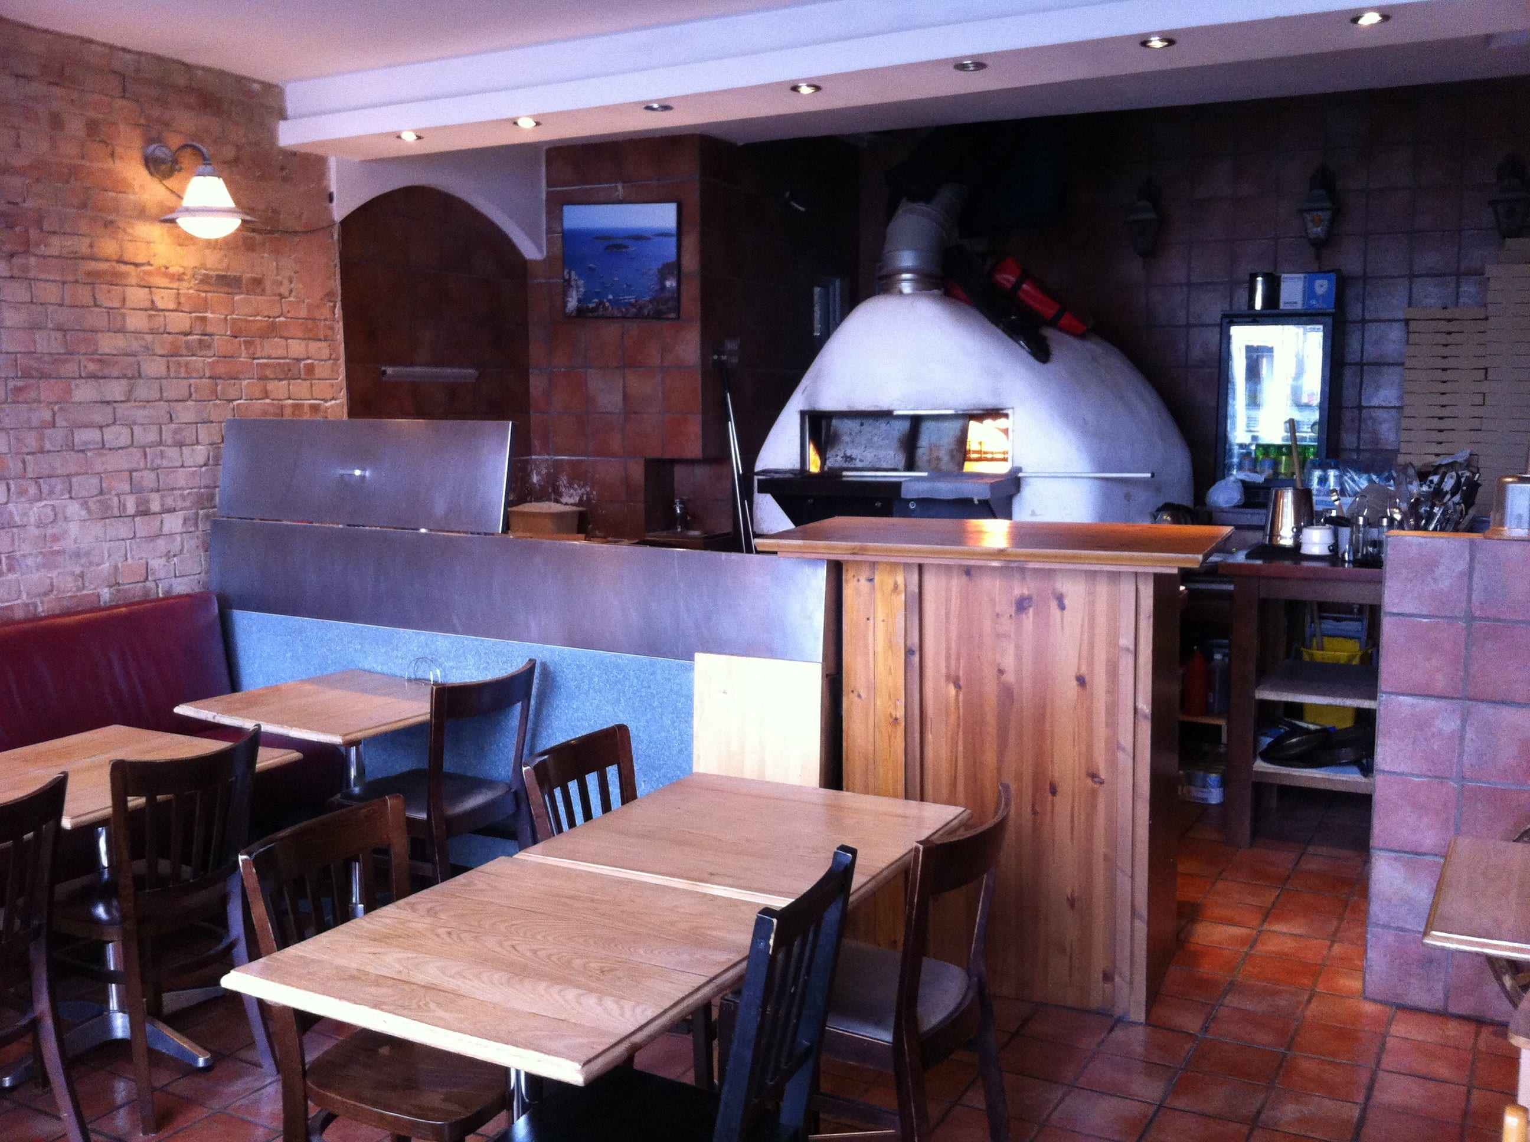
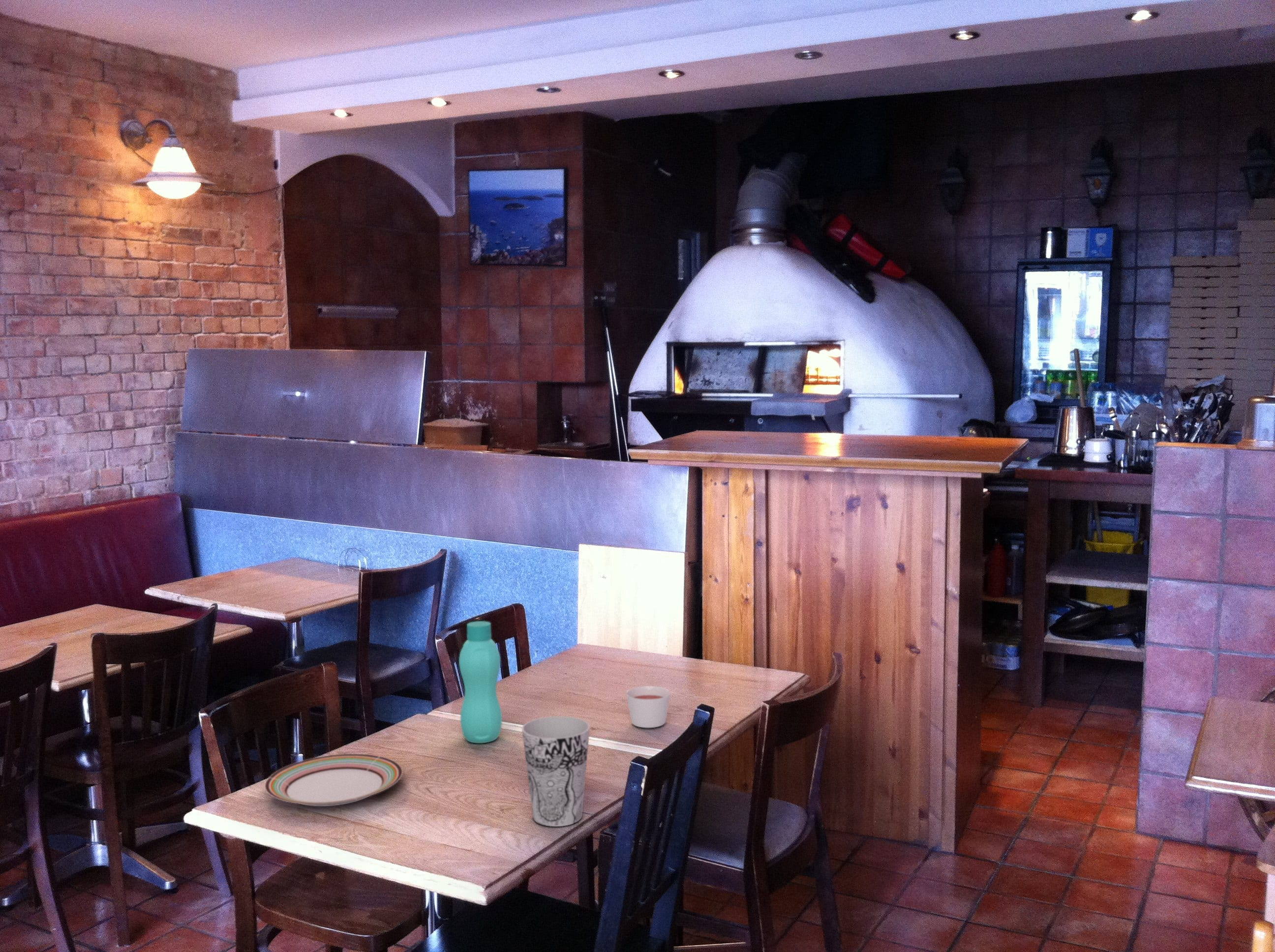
+ plate (334, 783)
+ cup (556, 772)
+ candle (648, 708)
+ bottle (480, 681)
